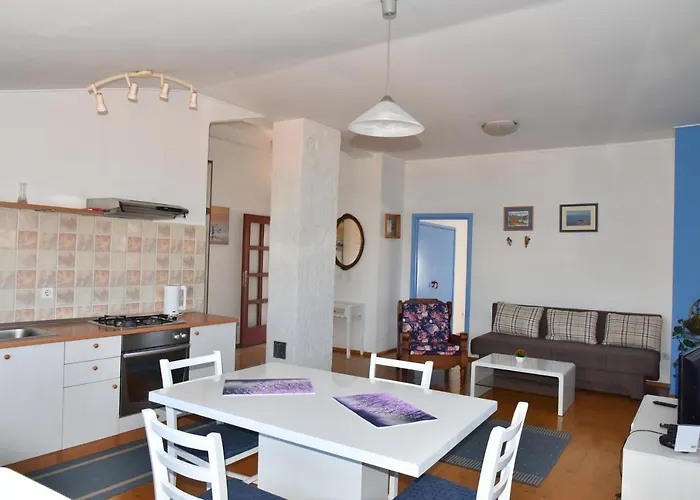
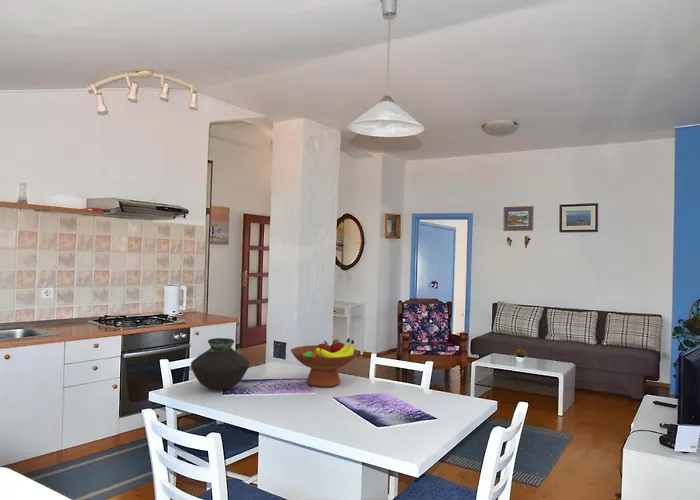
+ fruit bowl (324, 360)
+ vase (220, 364)
